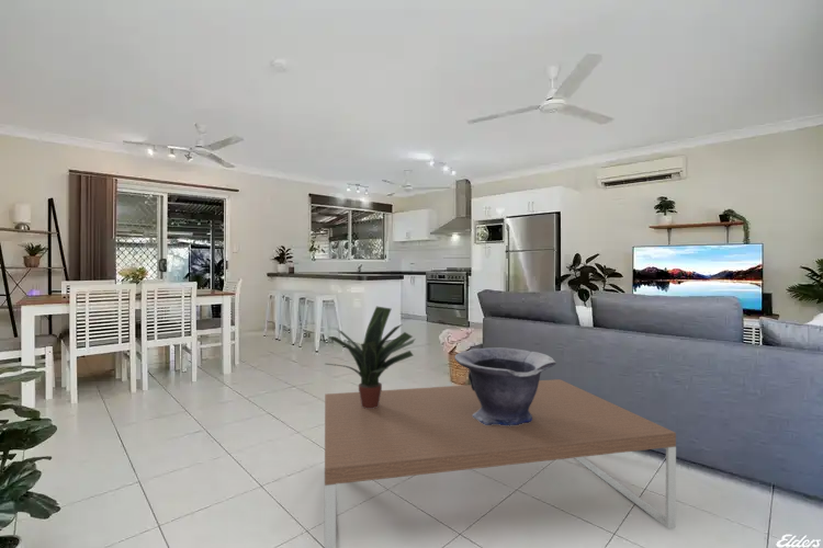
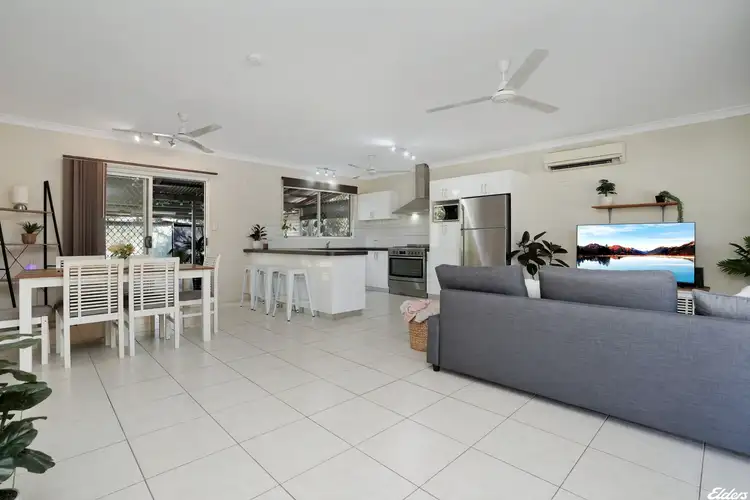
- coffee table (476, 452)
- potted plant (374, 356)
- decorative bowl (501, 385)
